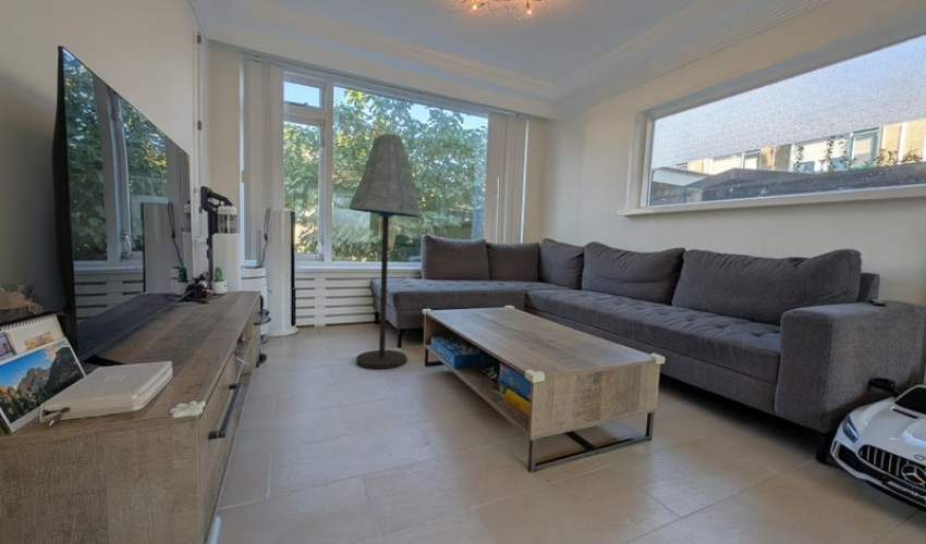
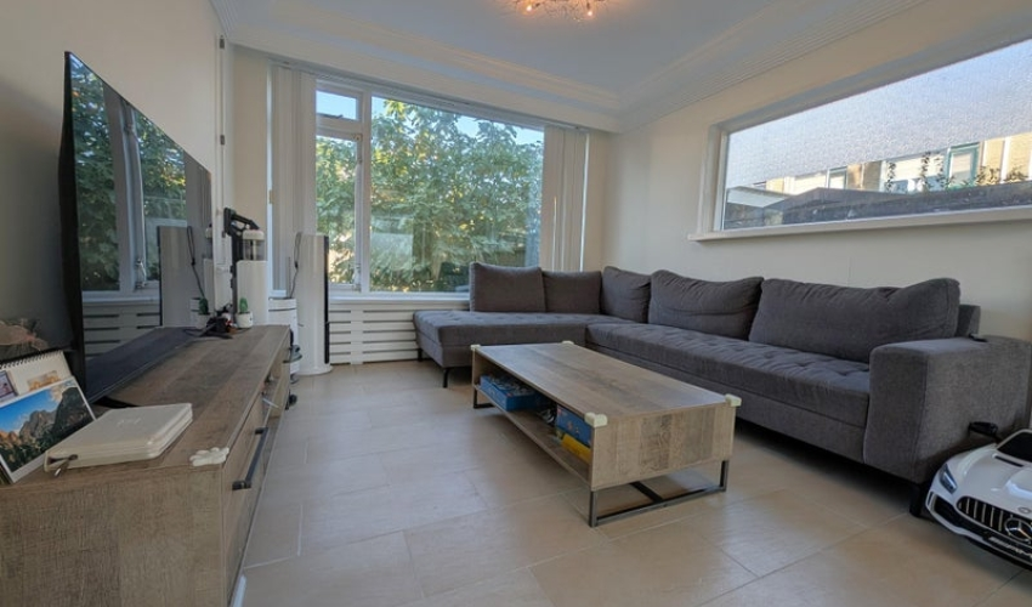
- floor lamp (385, 250)
